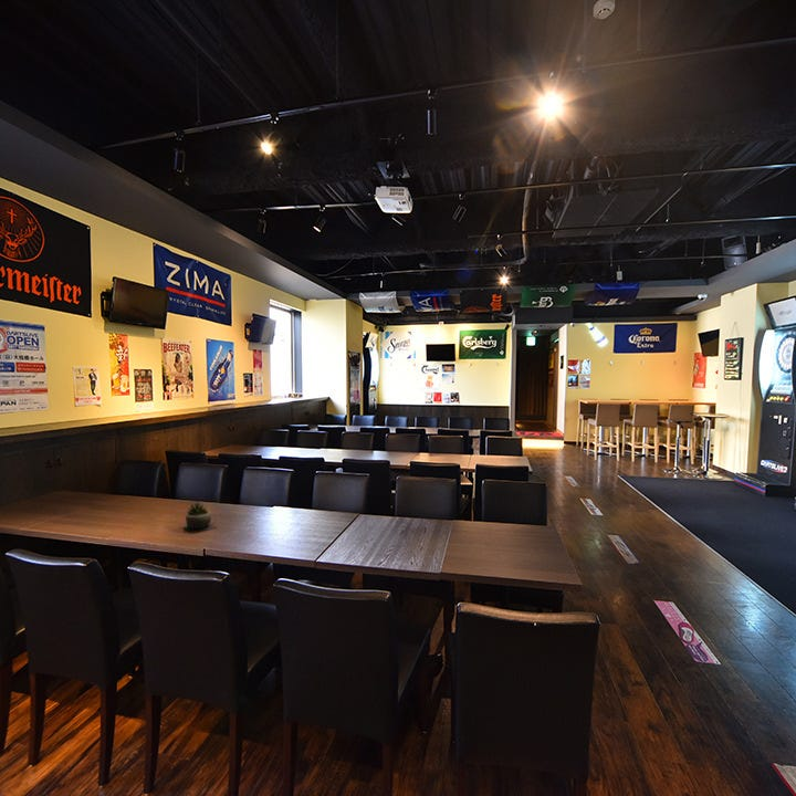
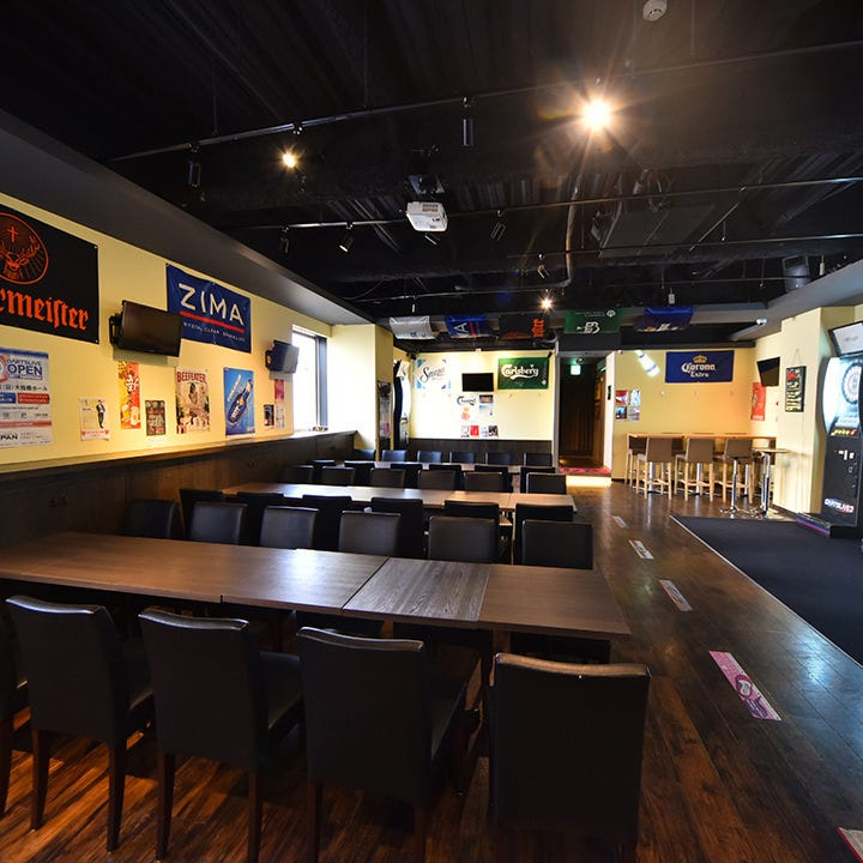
- succulent plant (199, 514)
